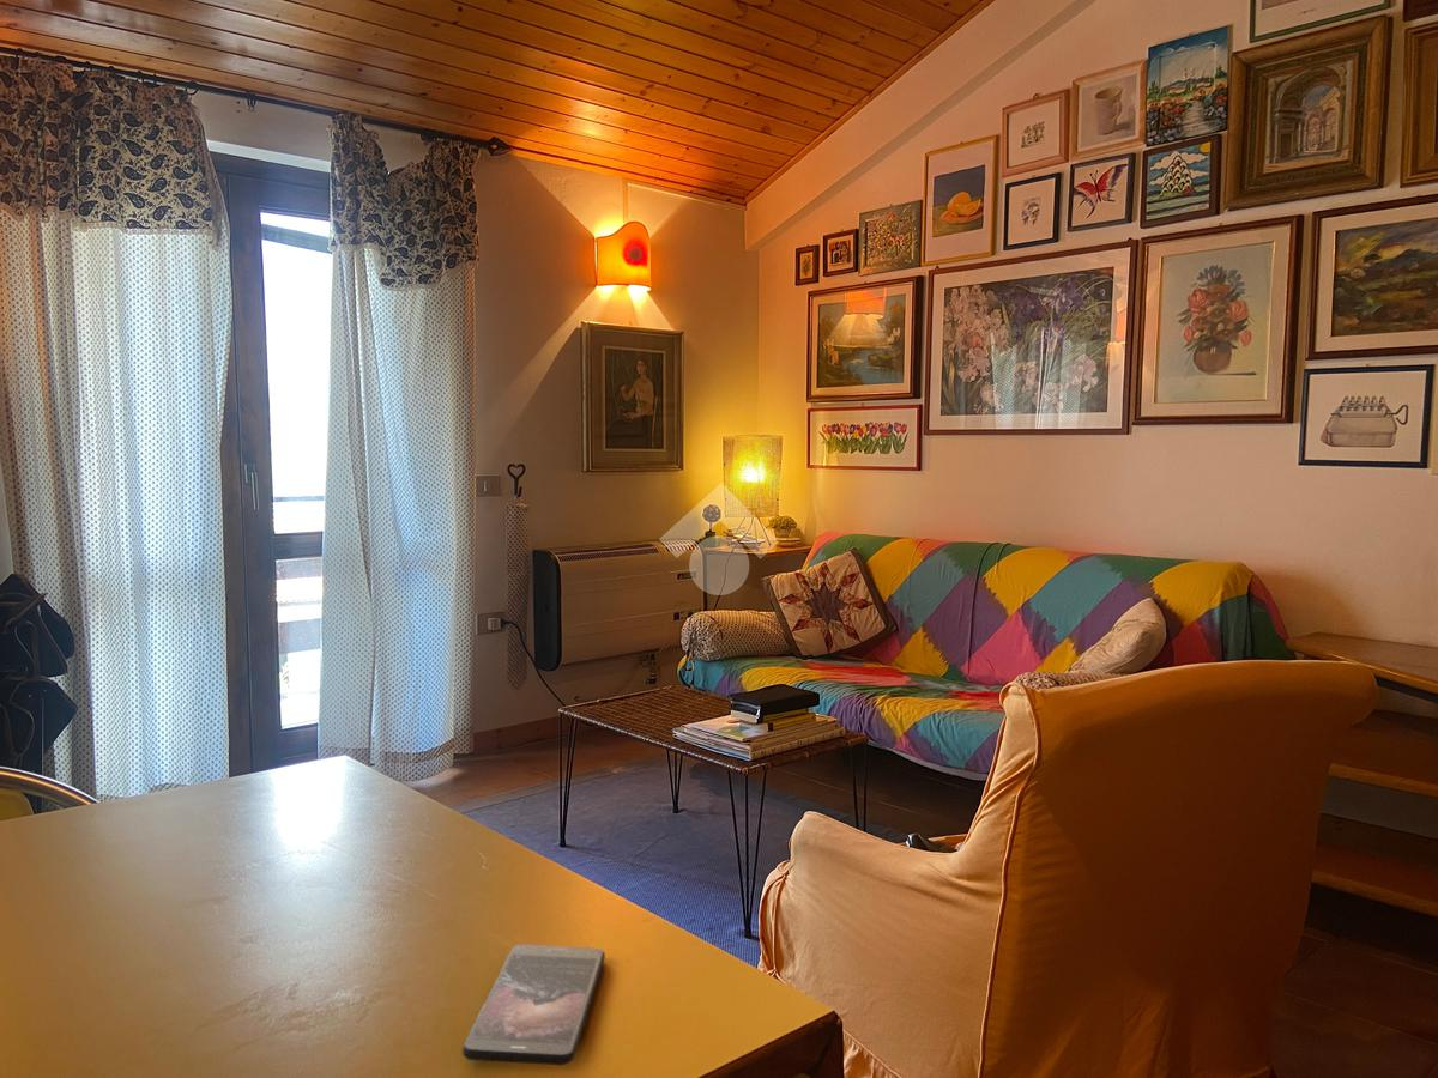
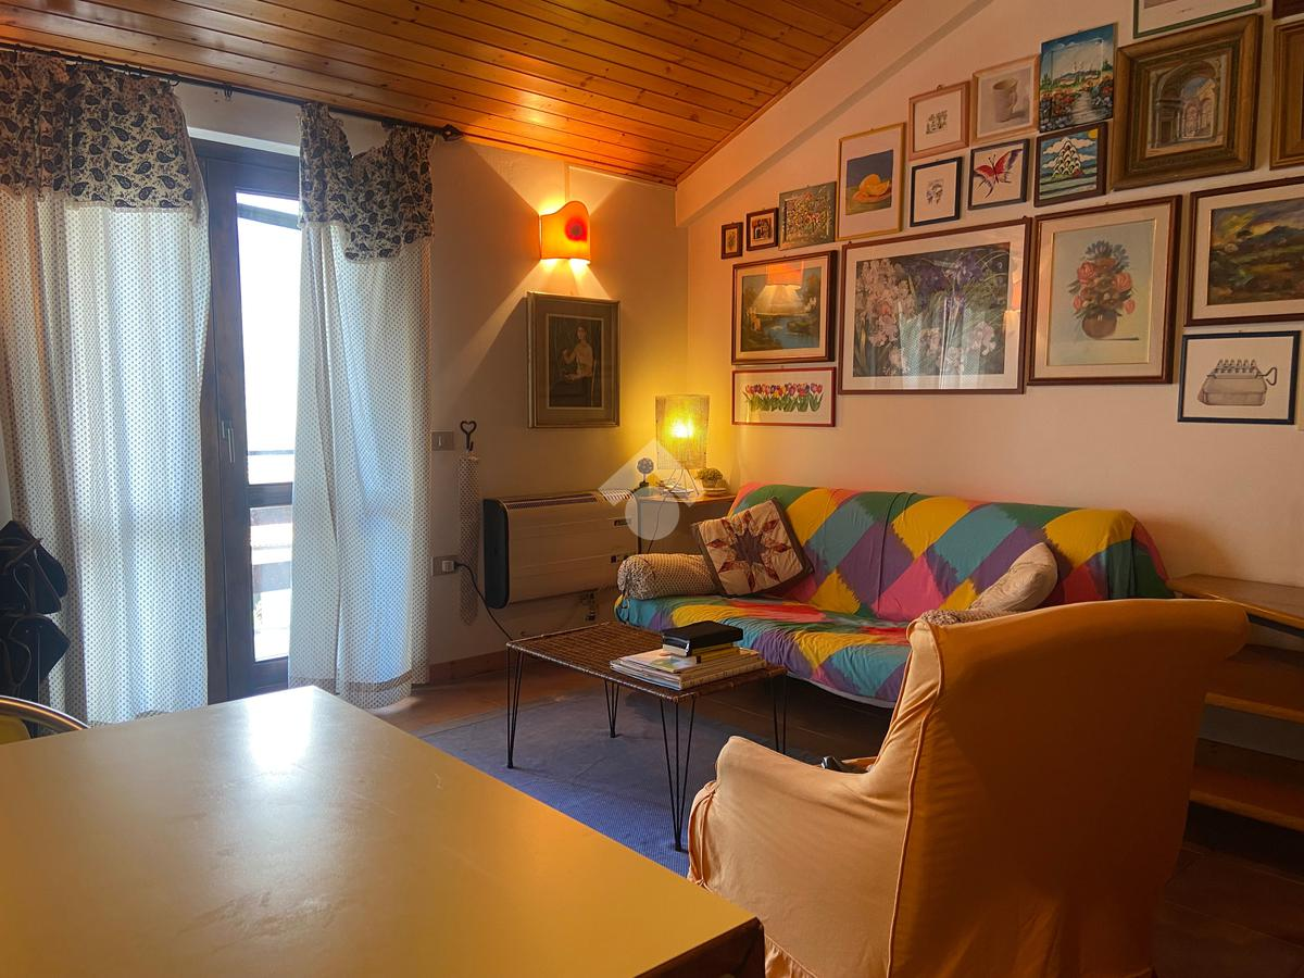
- smartphone (539, 998)
